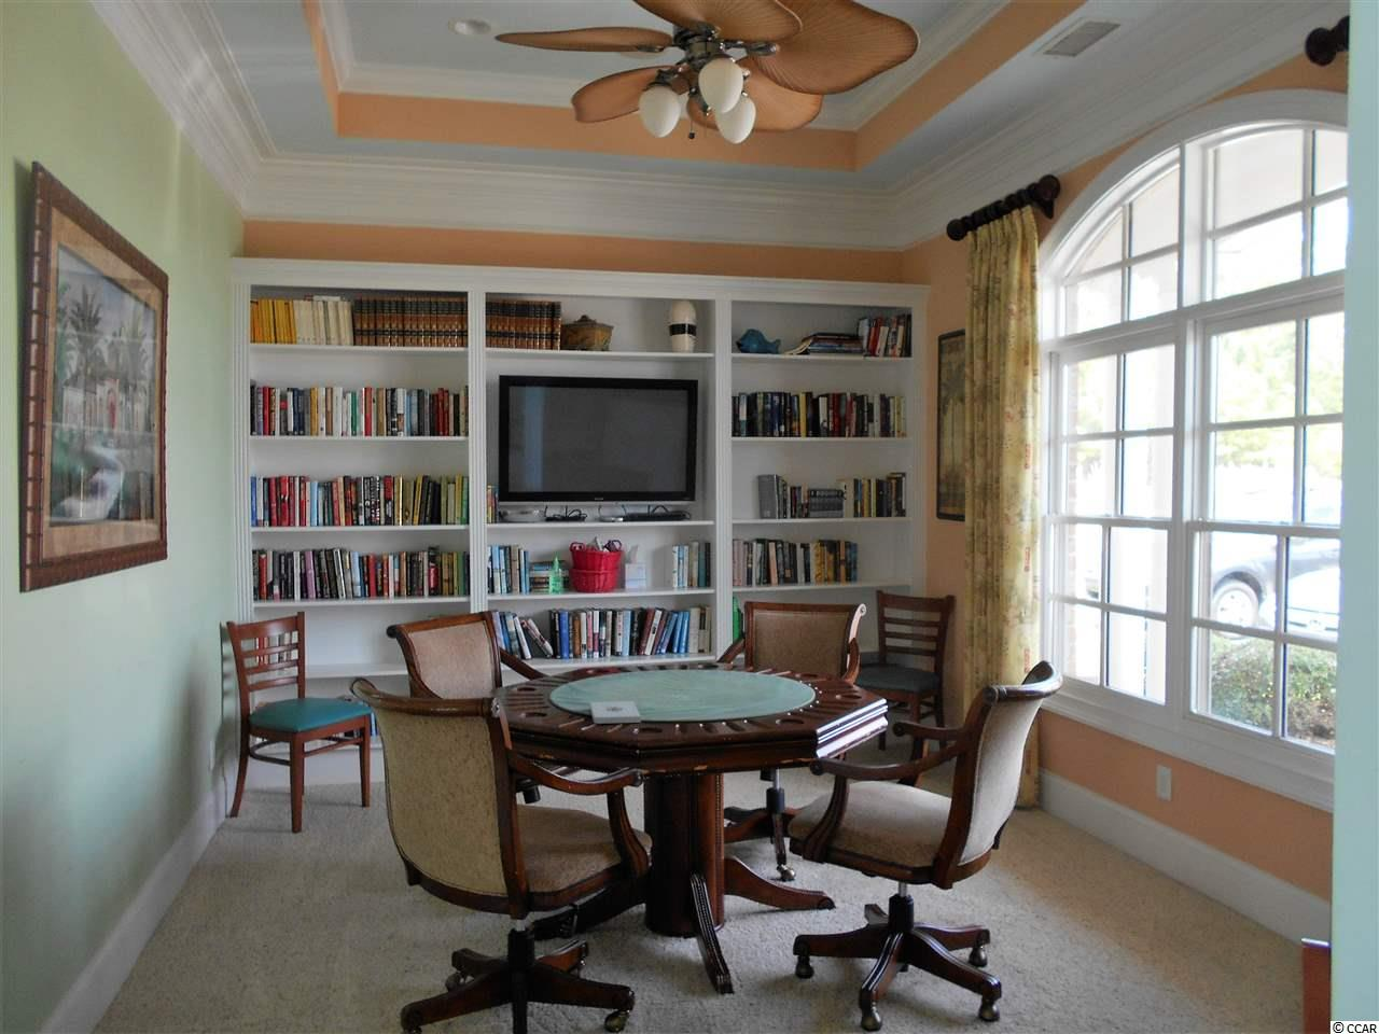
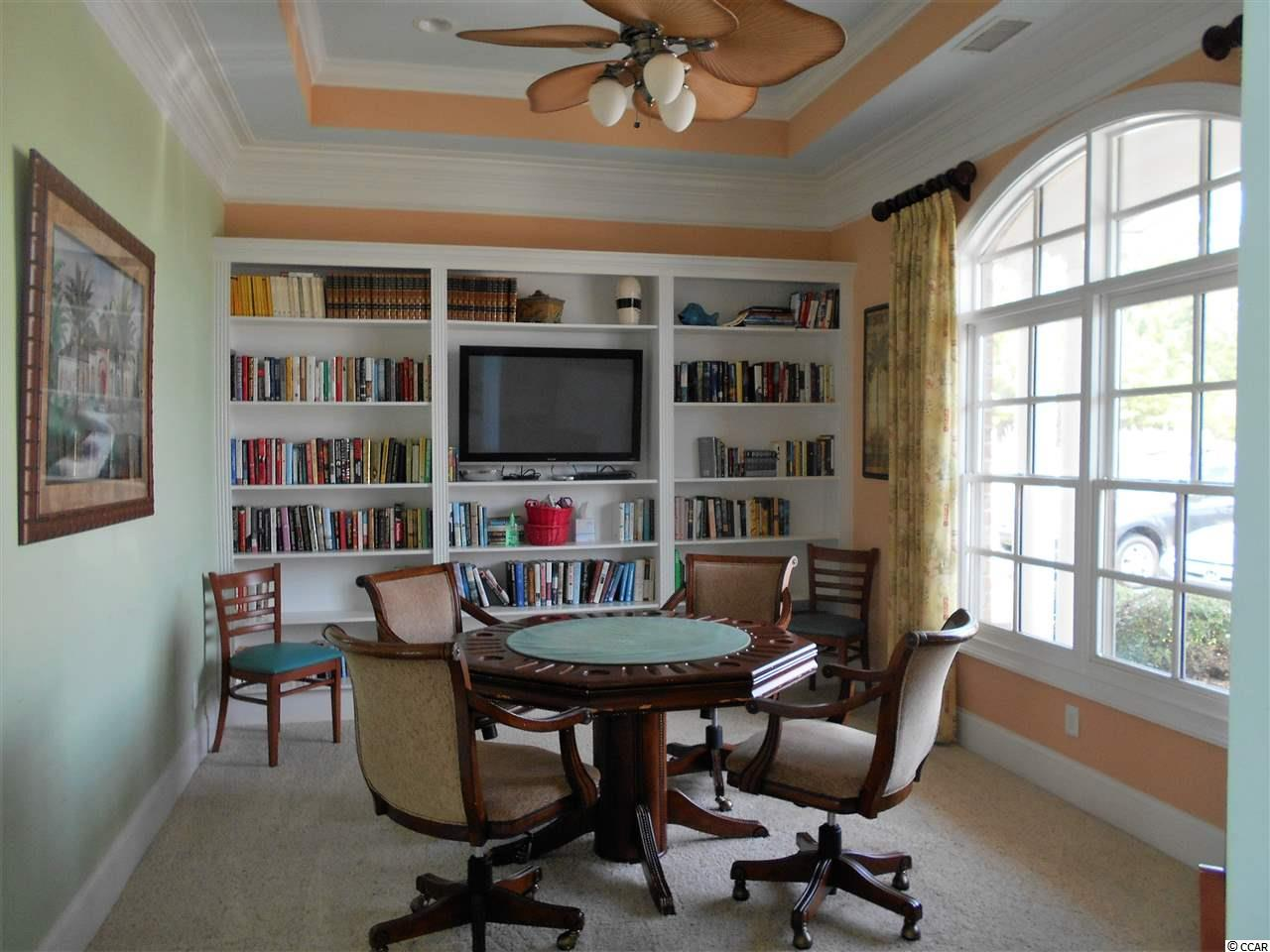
- notepad (615, 711)
